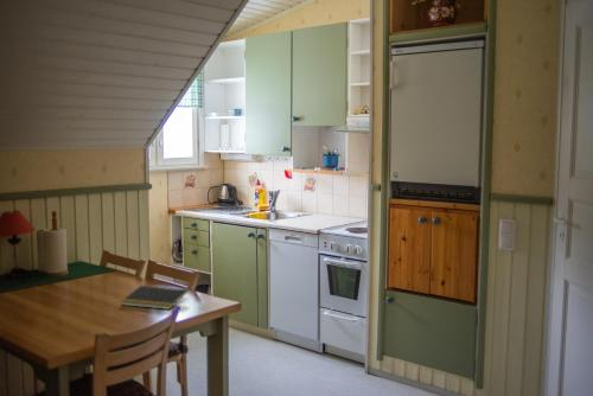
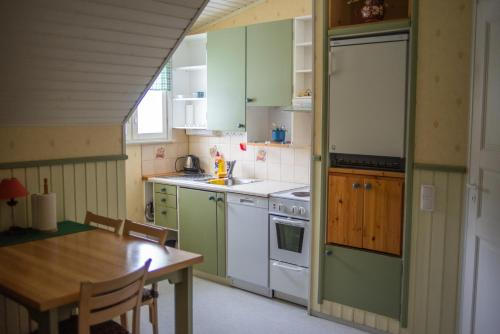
- notepad (154, 296)
